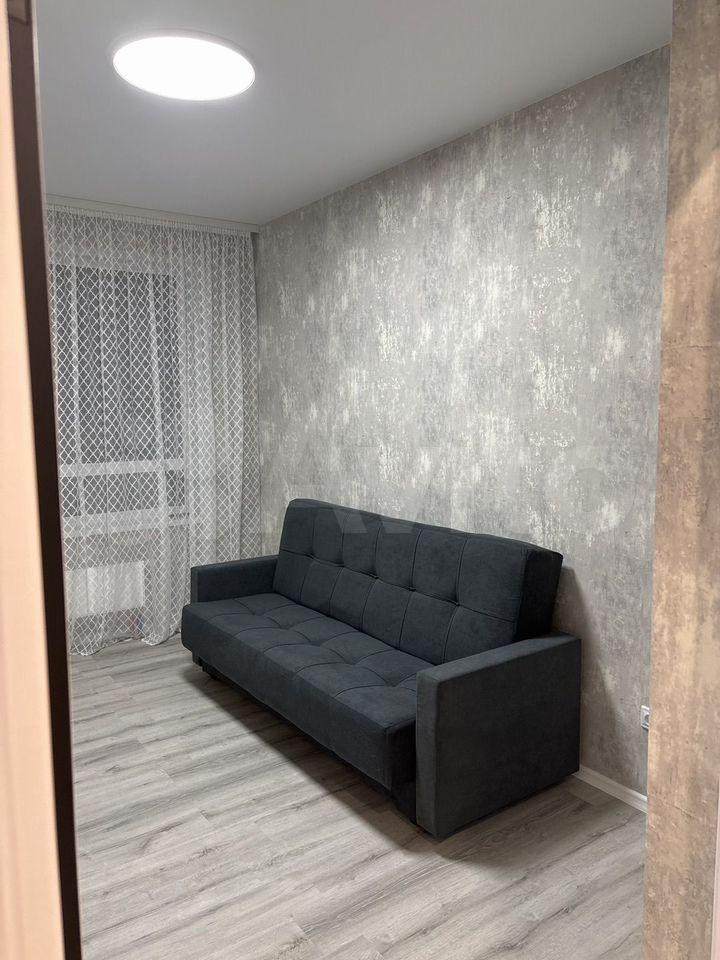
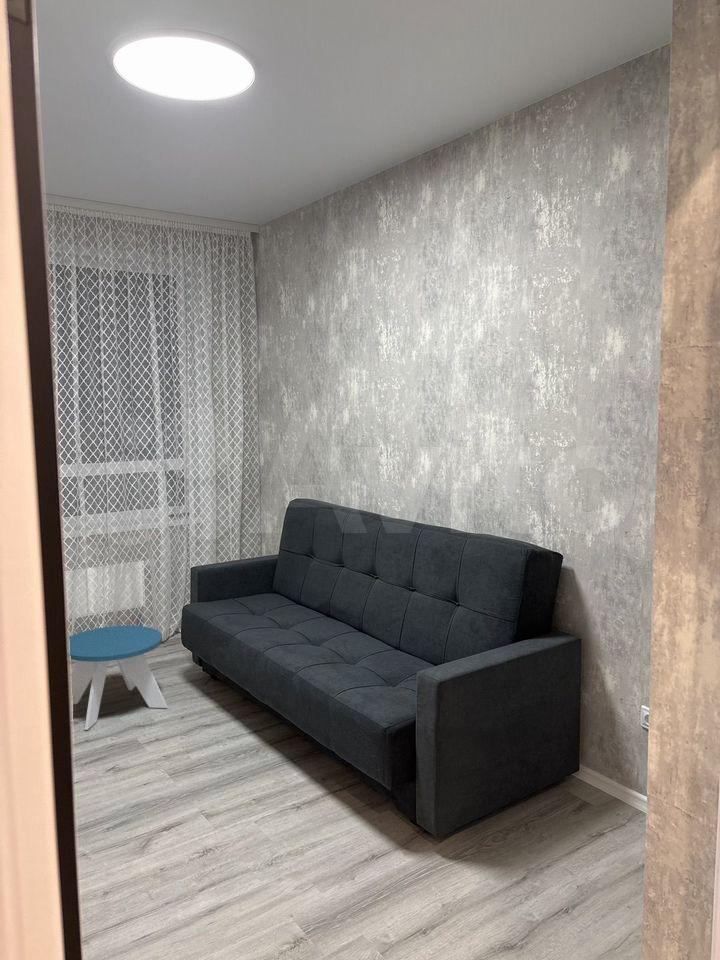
+ side table (106, 672)
